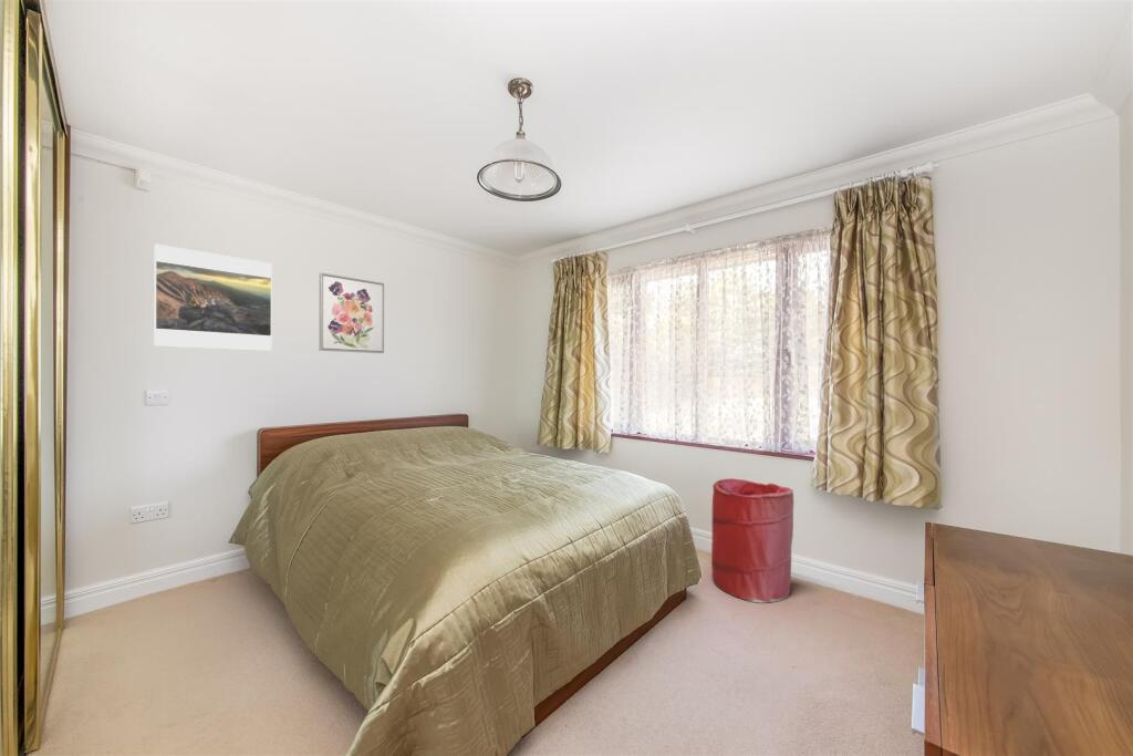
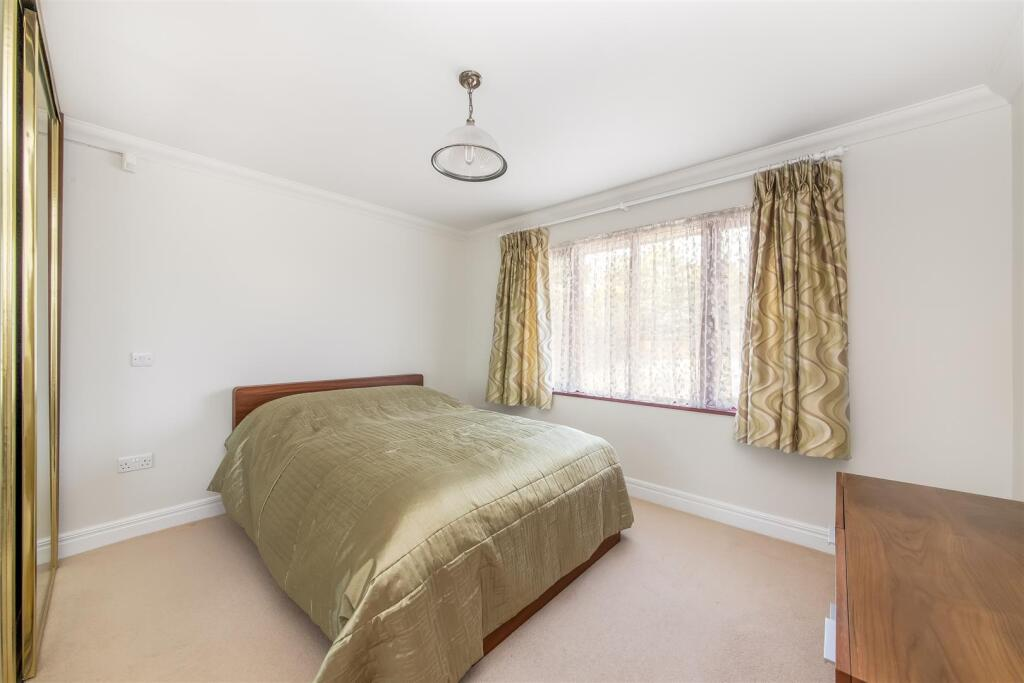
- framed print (217, 301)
- laundry hamper (751, 532)
- wall art (353, 314)
